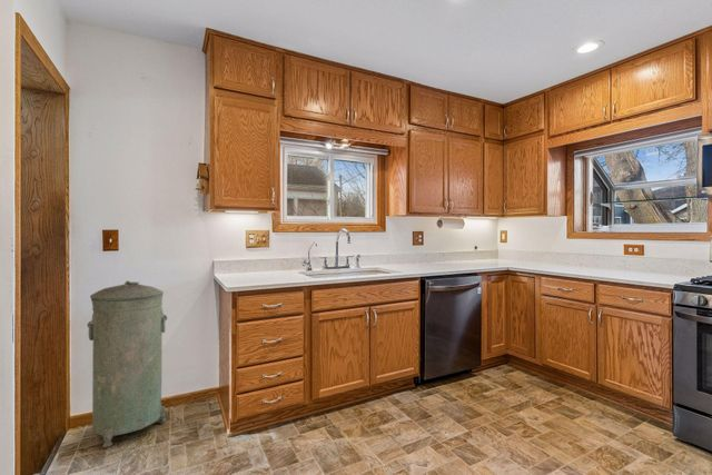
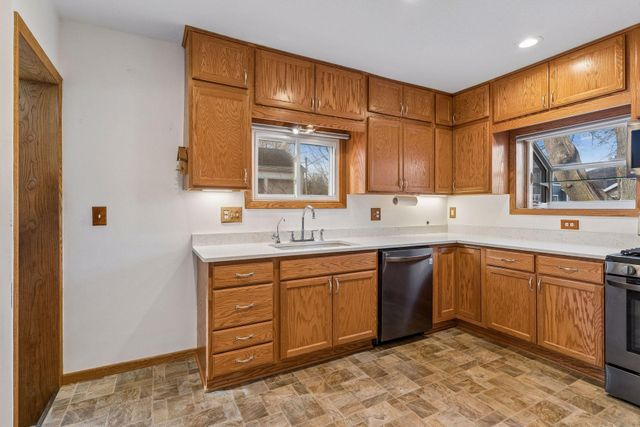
- trash can (128, 355)
